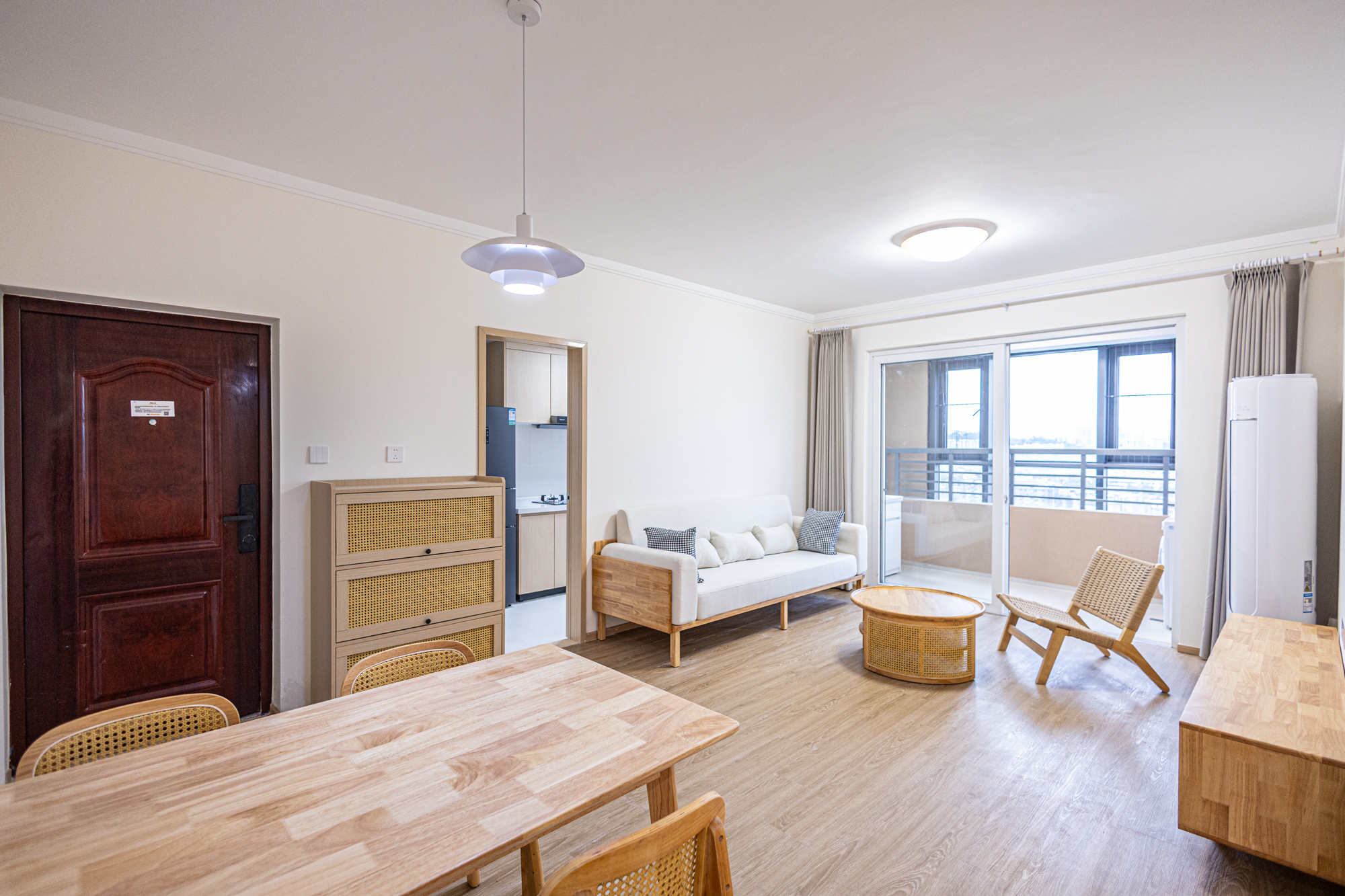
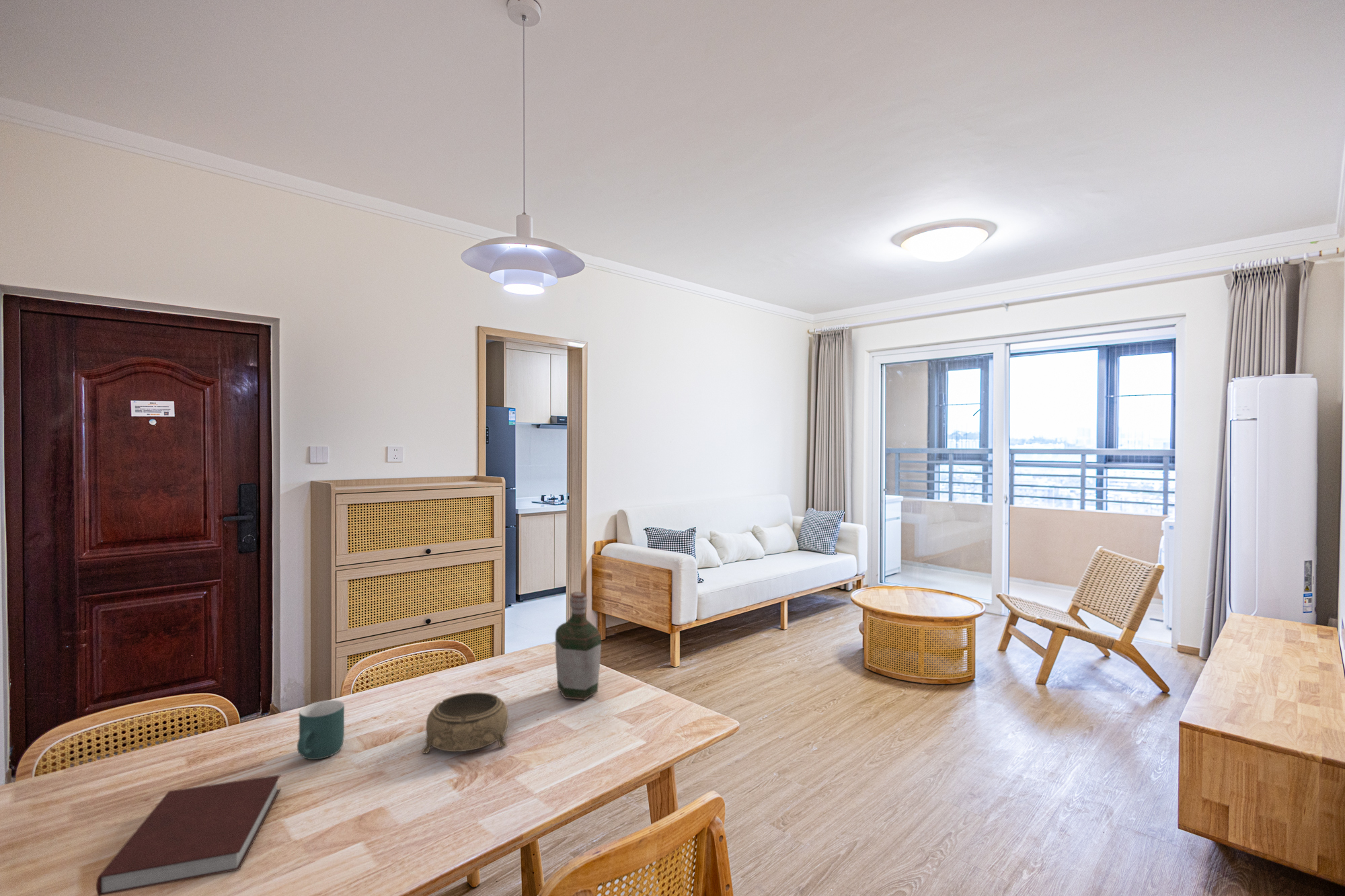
+ decorative bowl (470, 722)
+ notebook (200, 827)
+ mug (321, 733)
+ bottle (578, 643)
